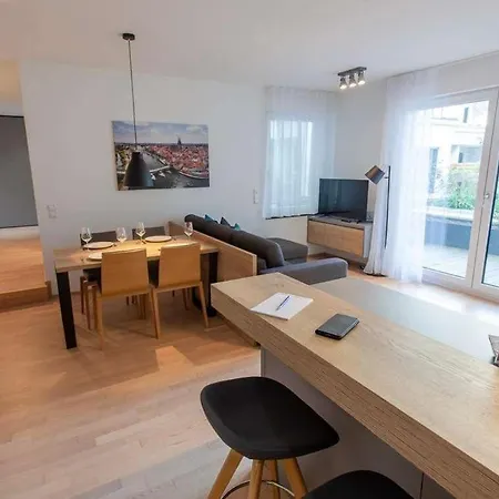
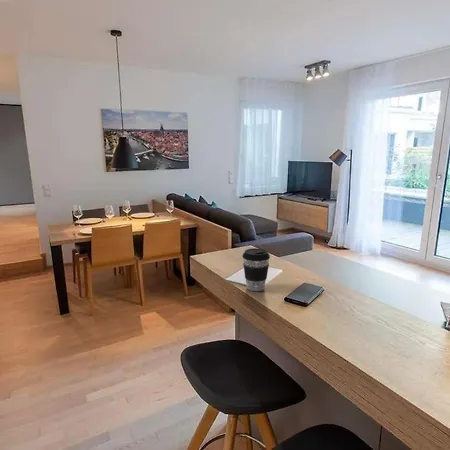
+ coffee cup (255, 269)
